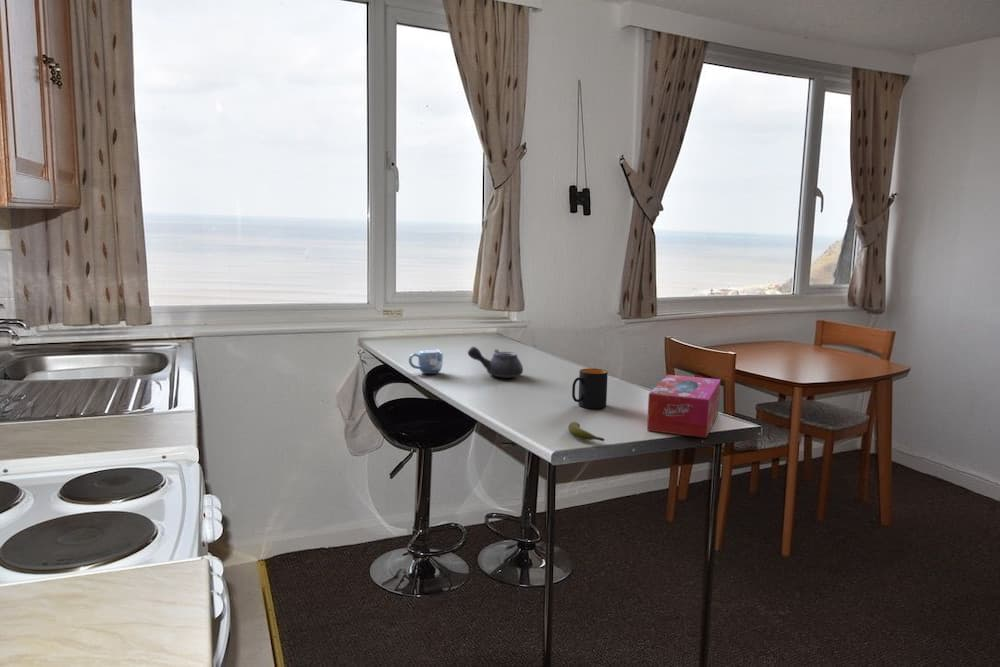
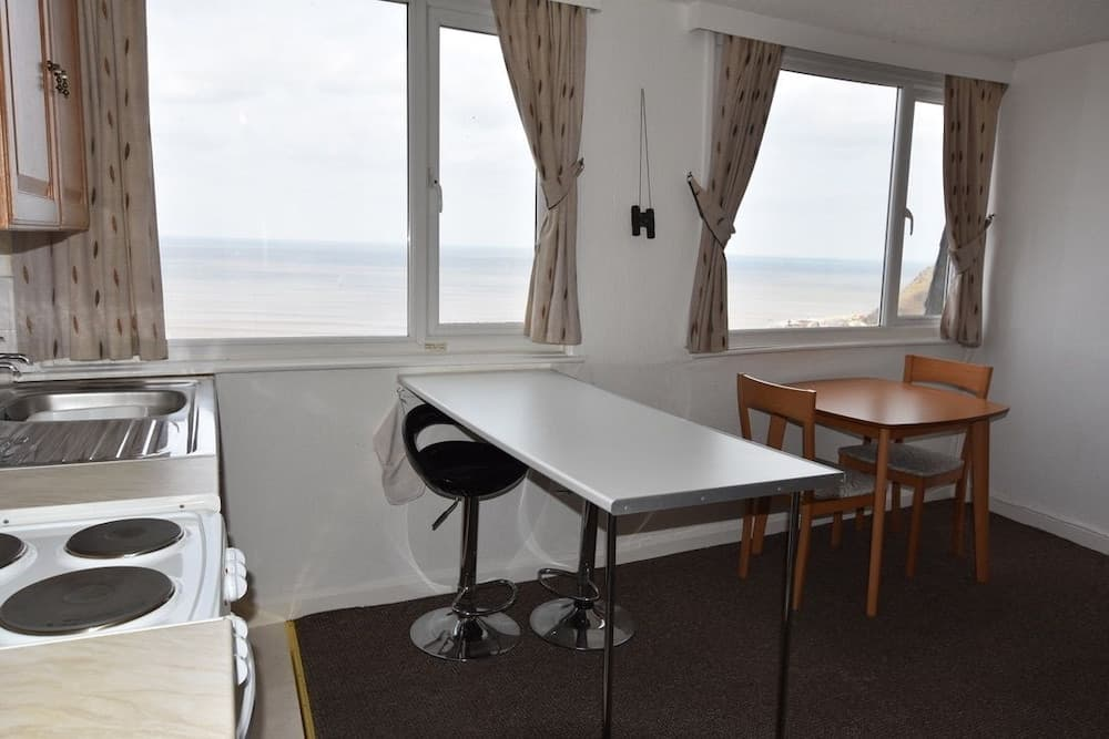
- tissue box (685, 403)
- mug (588, 388)
- banana (584, 430)
- mug (425, 362)
- teapot (494, 360)
